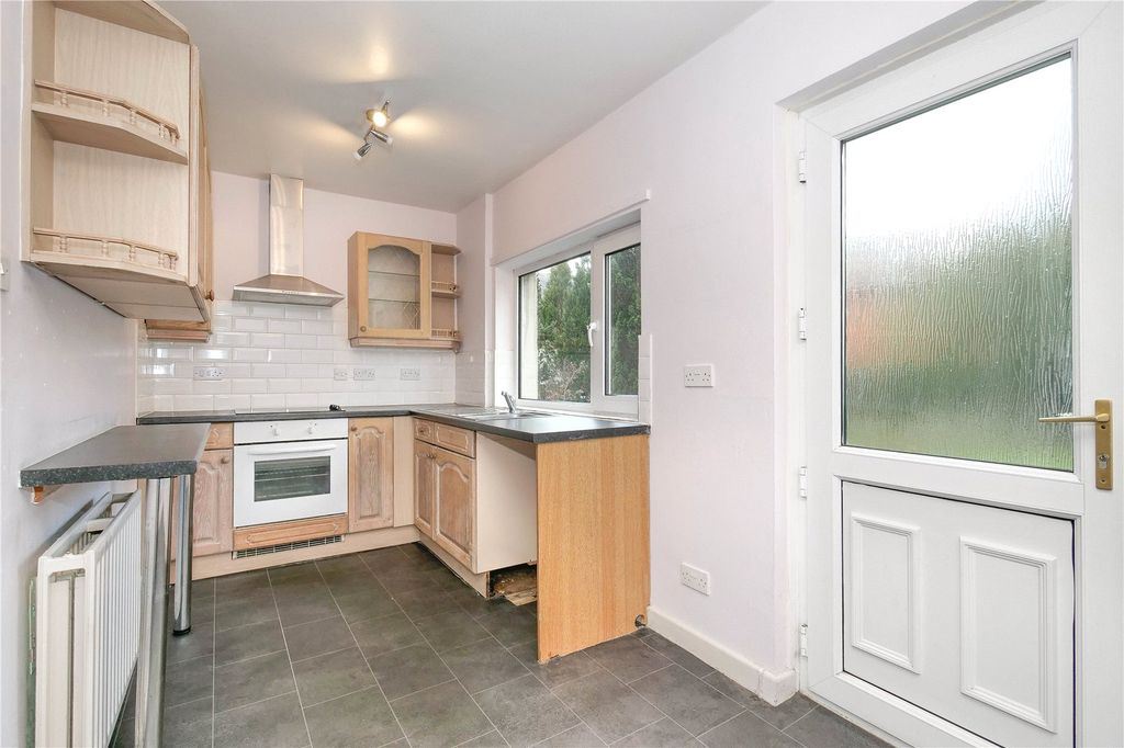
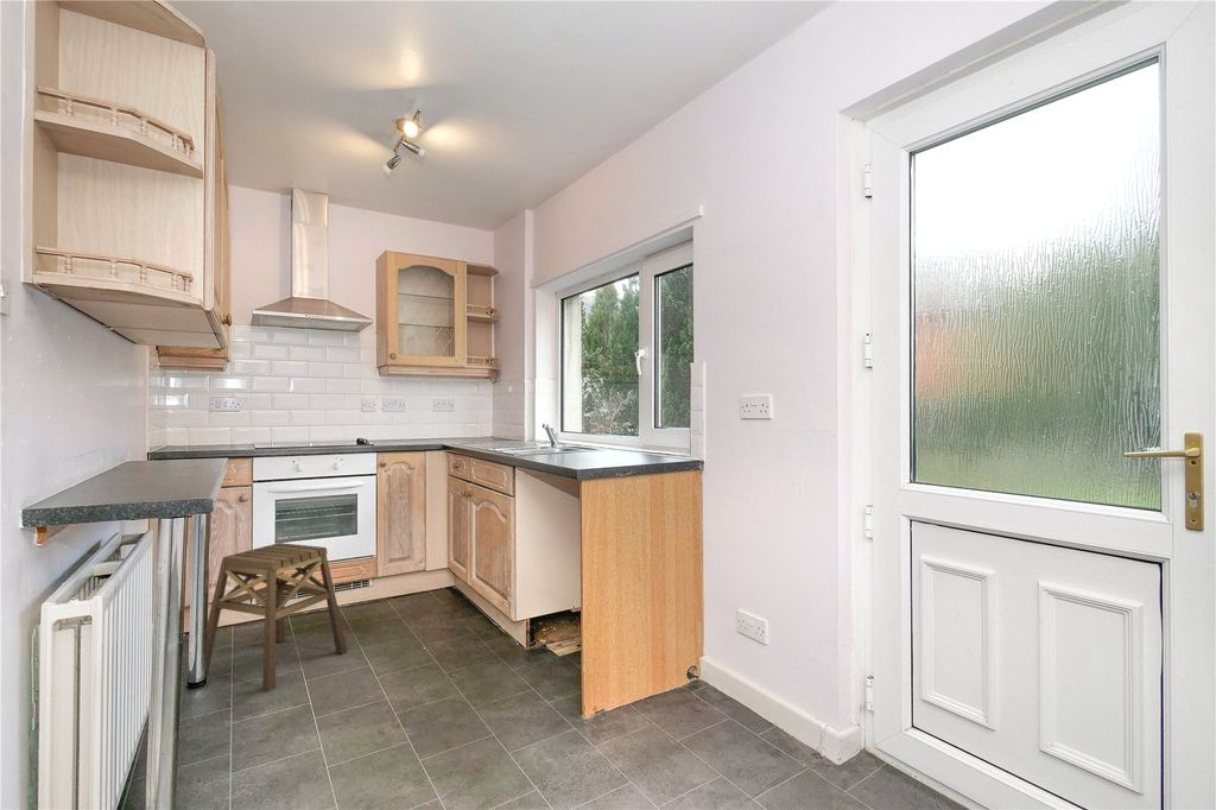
+ stool (274, 607)
